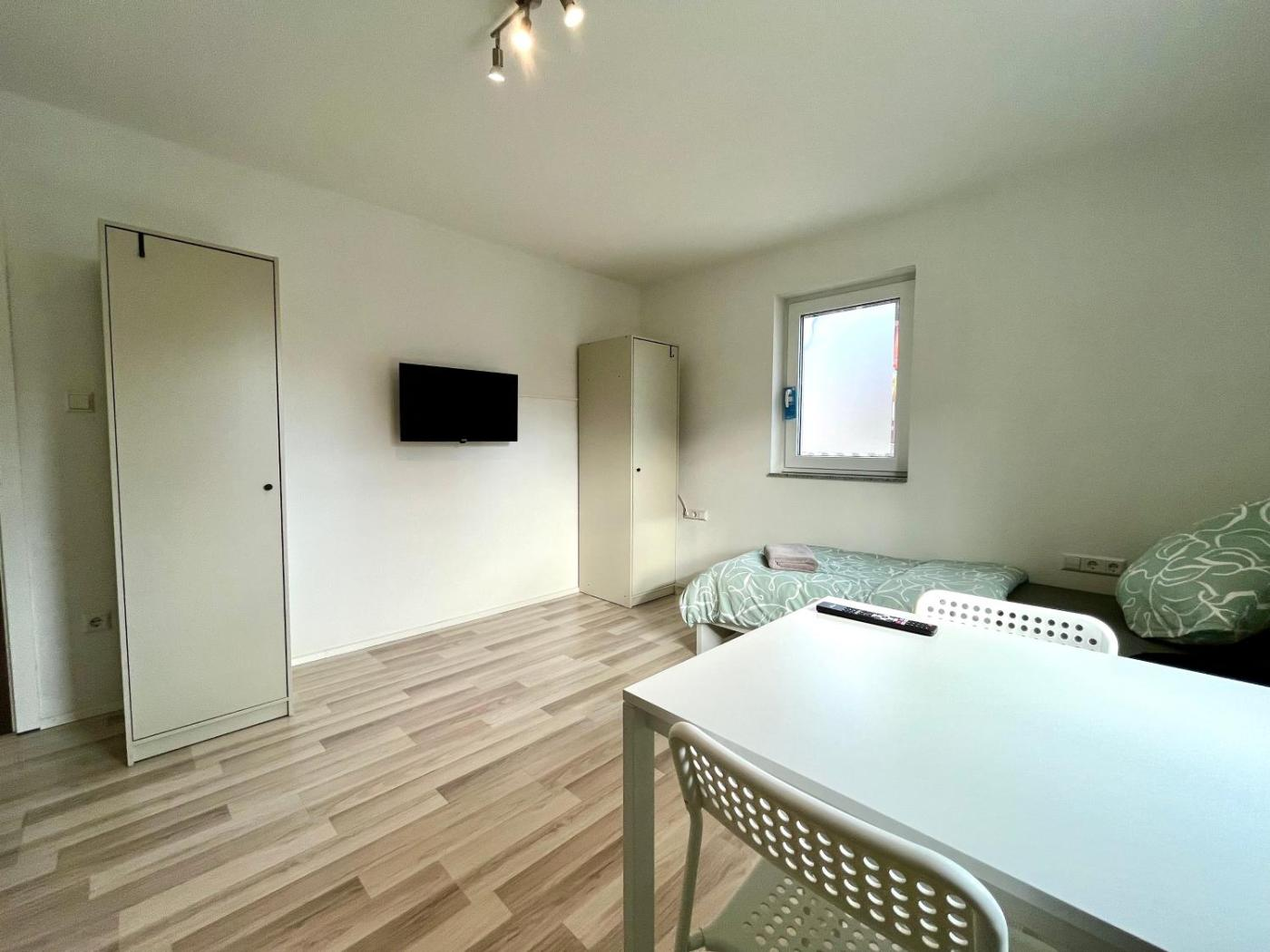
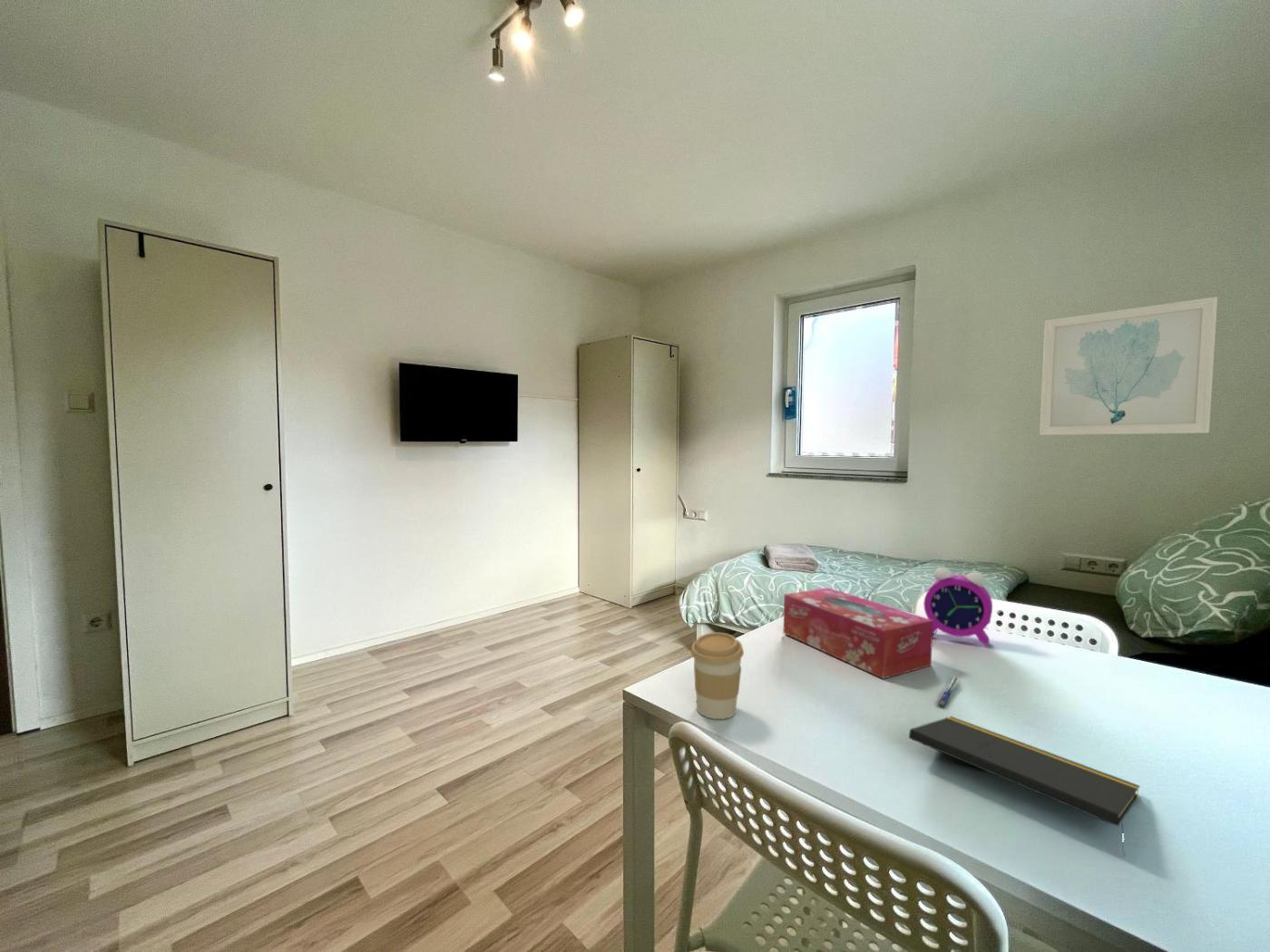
+ notepad (1018, 761)
+ alarm clock (958, 598)
+ coffee cup (717, 674)
+ pen (948, 690)
+ wall art (1120, 372)
+ tissue box (852, 627)
